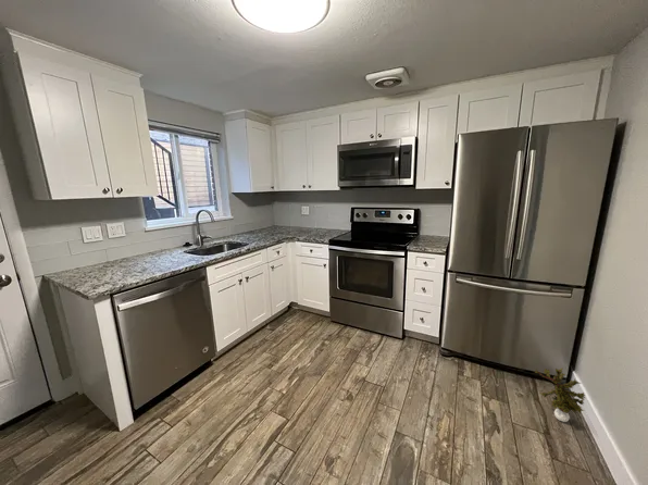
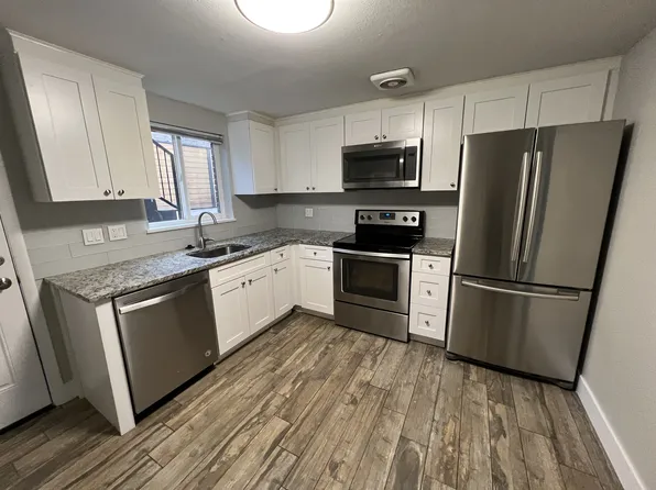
- potted plant (558, 394)
